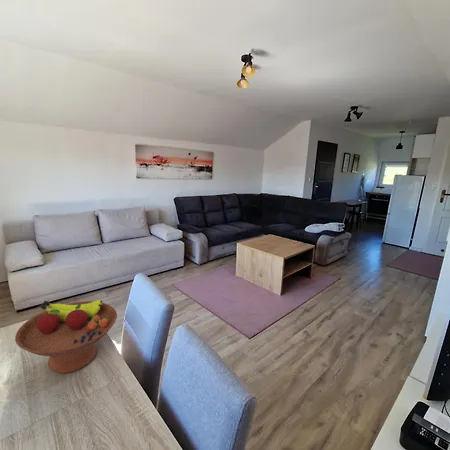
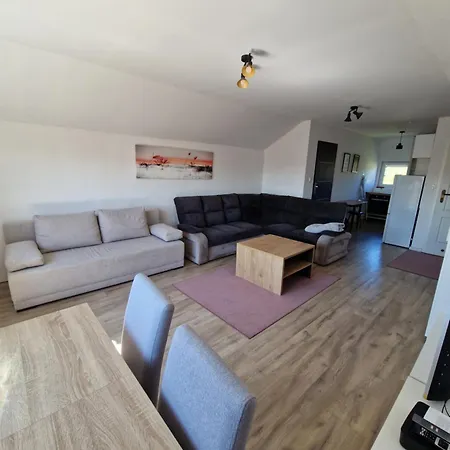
- fruit bowl (71, 333)
